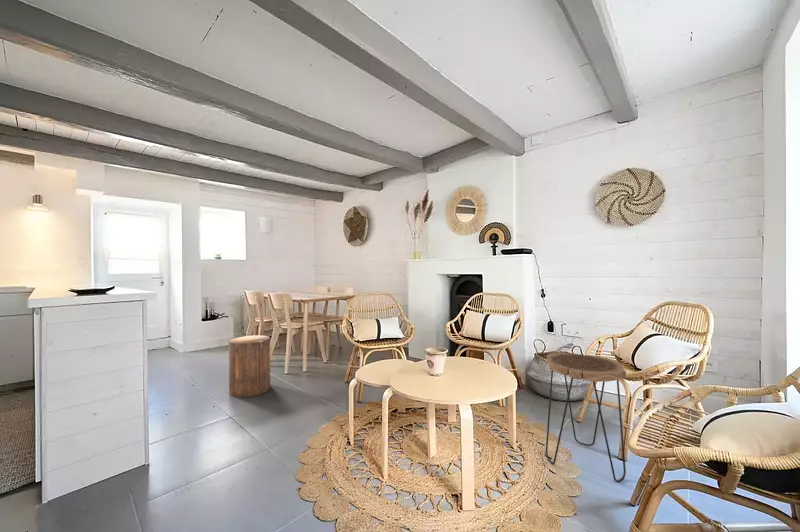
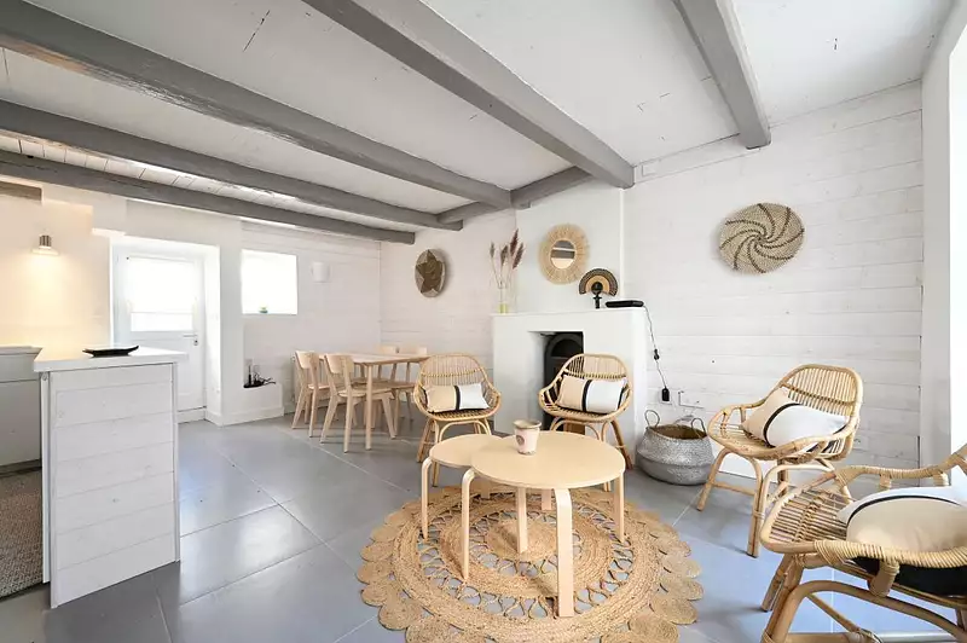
- stool (250, 364)
- side table (571, 411)
